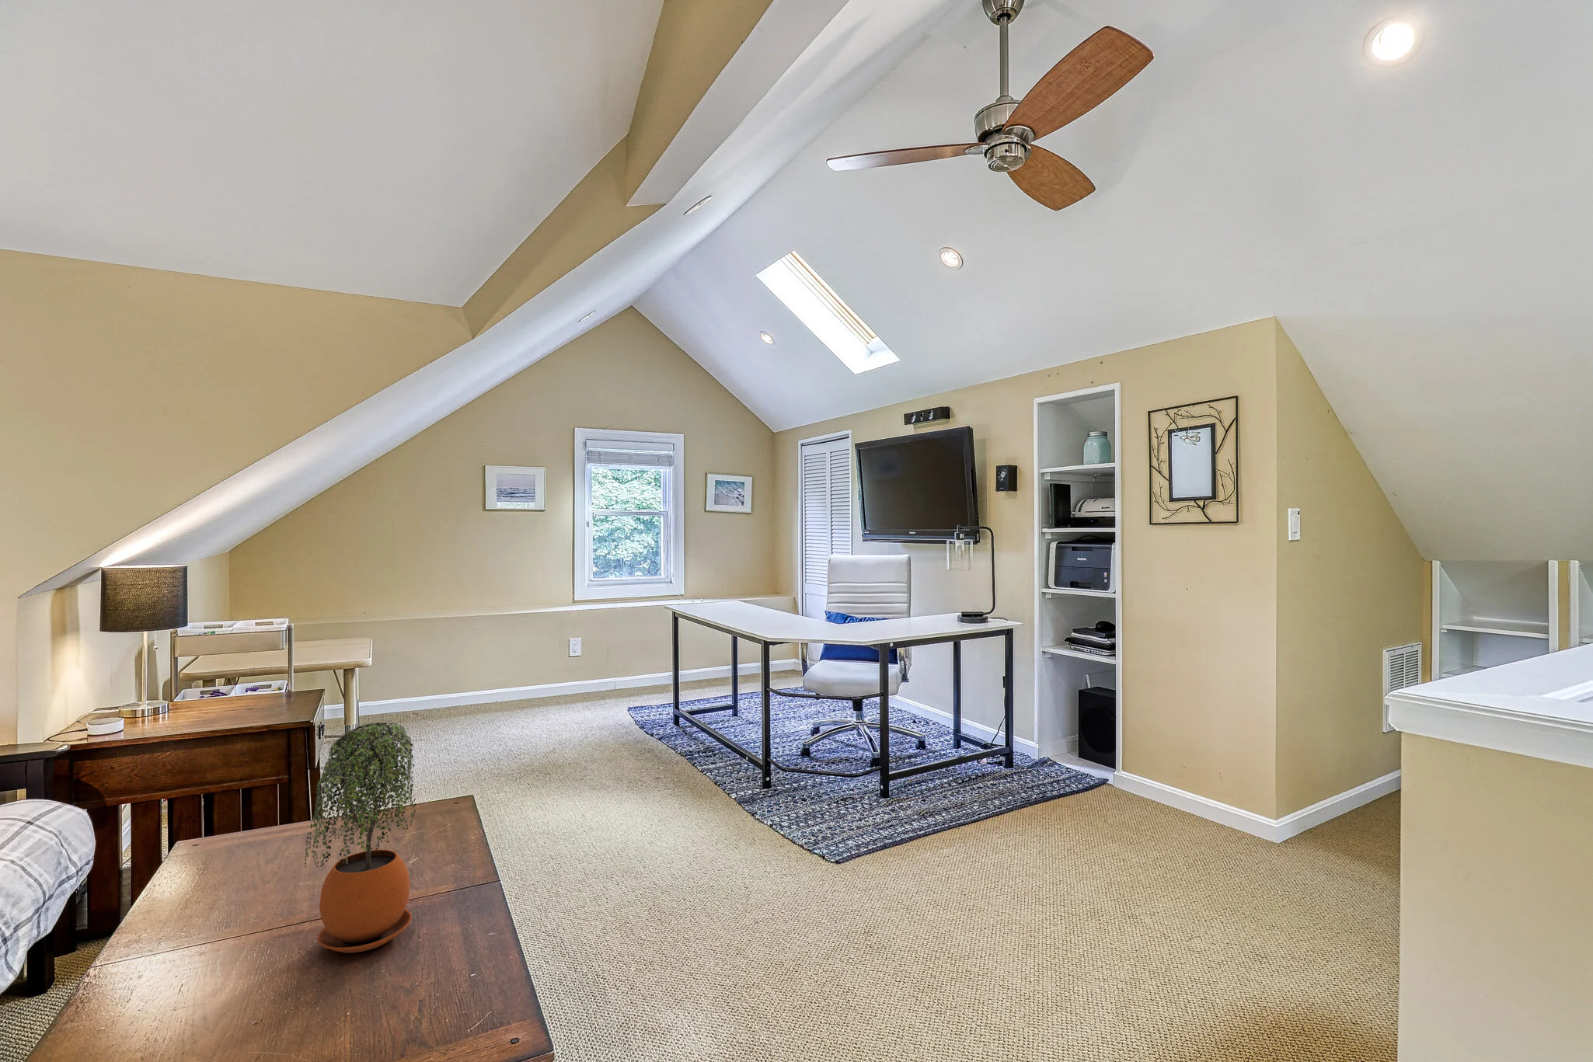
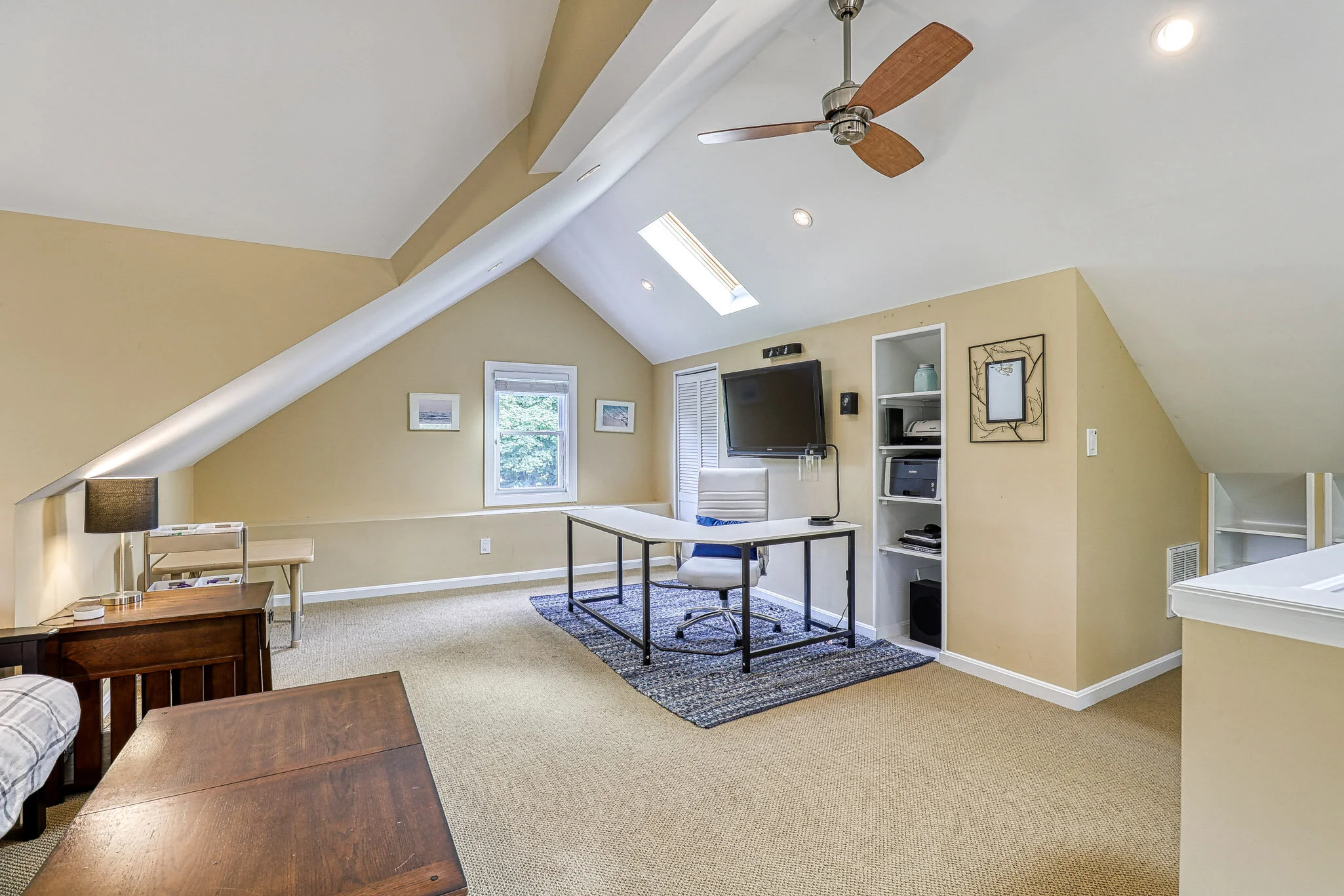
- potted plant (362, 832)
